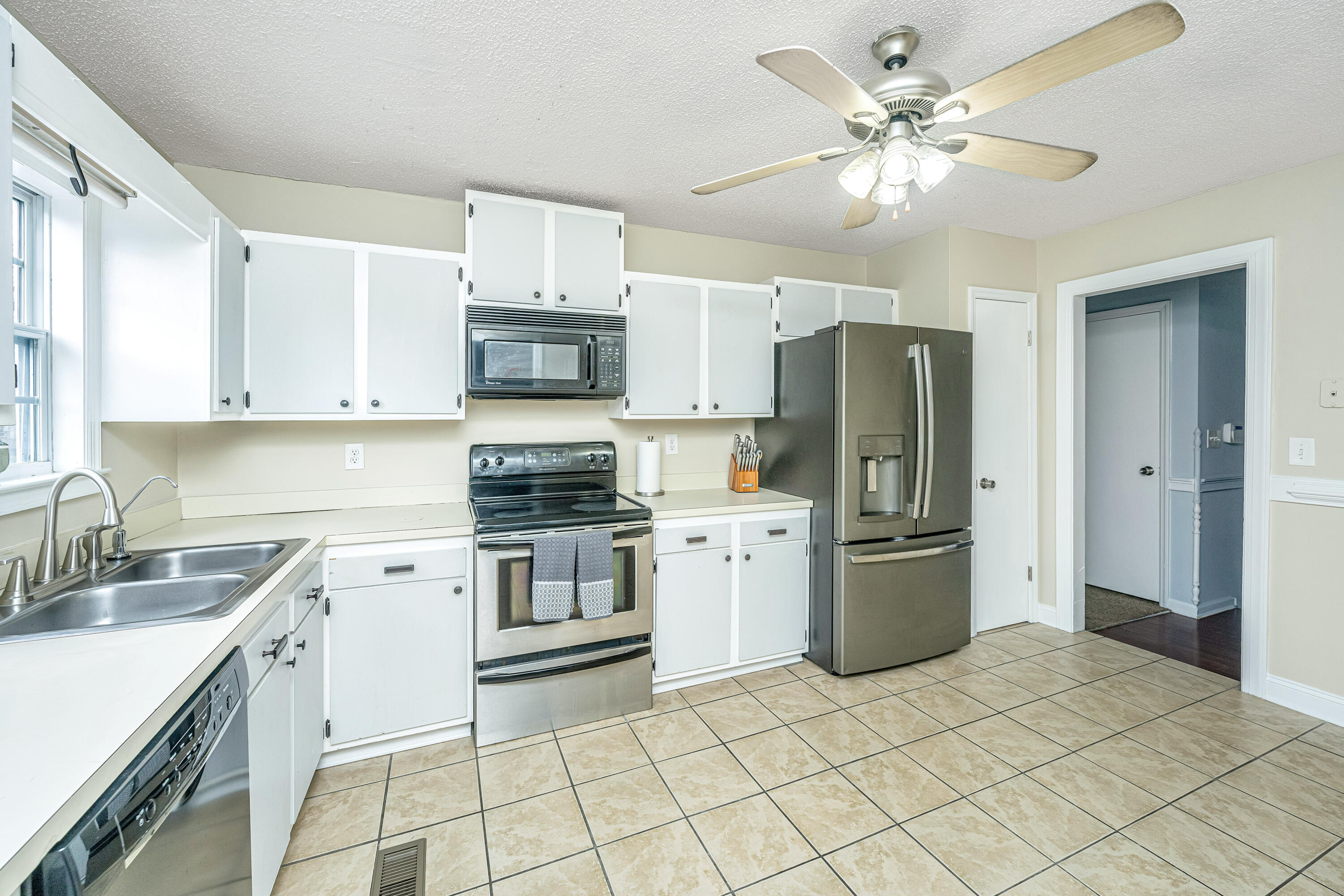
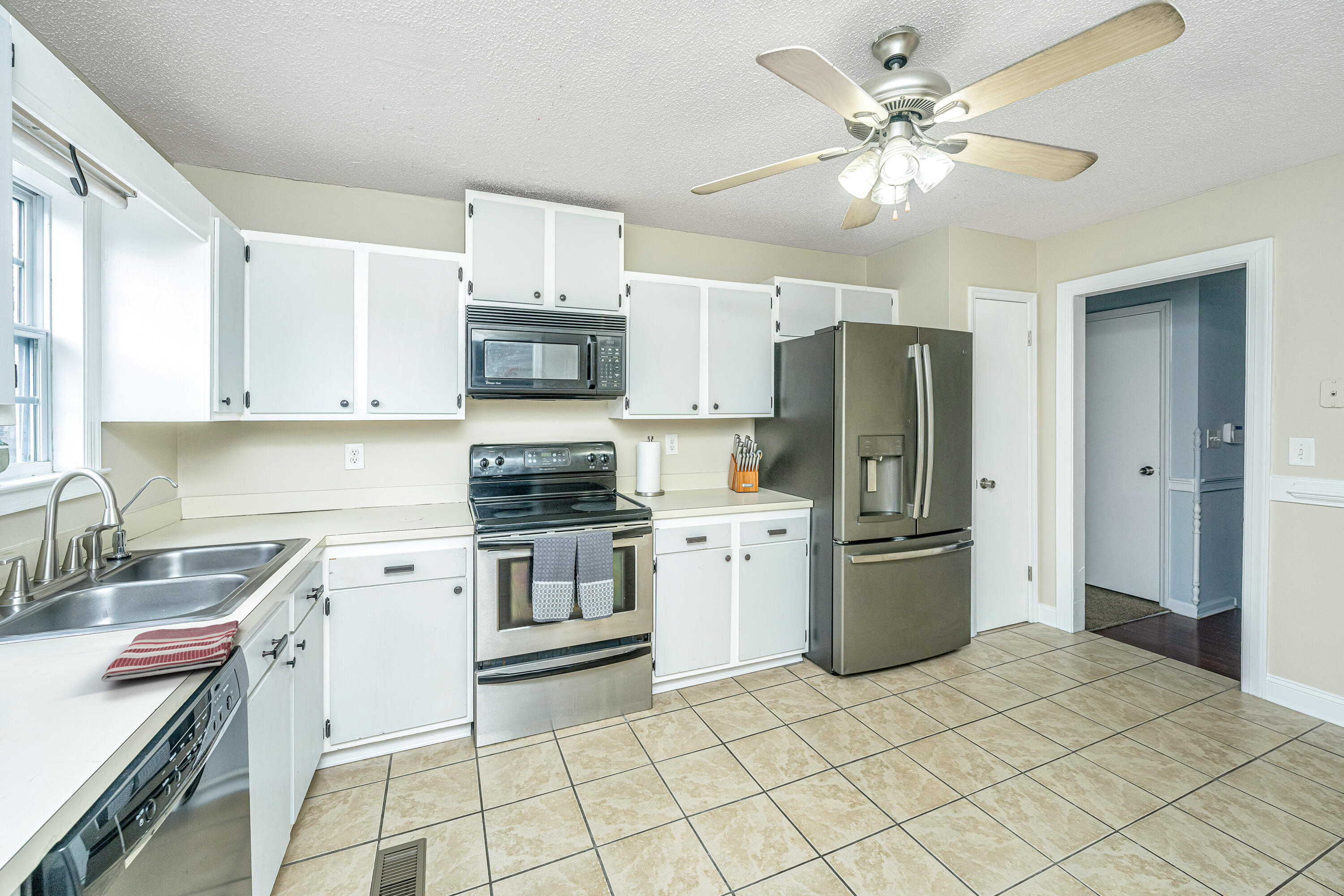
+ dish towel (178, 647)
